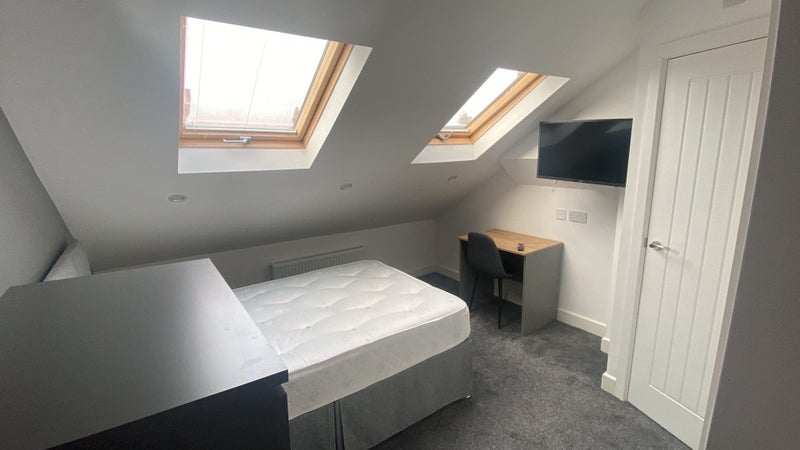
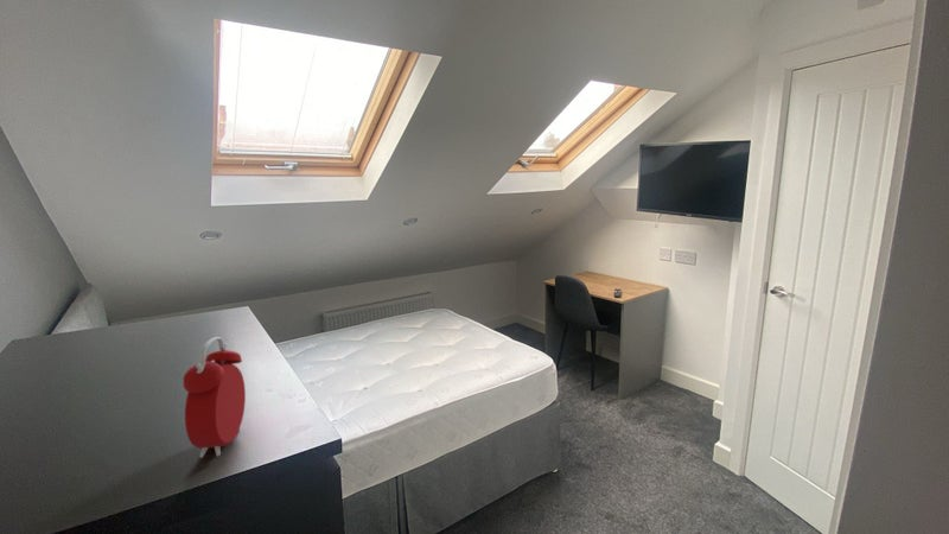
+ alarm clock (216, 392)
